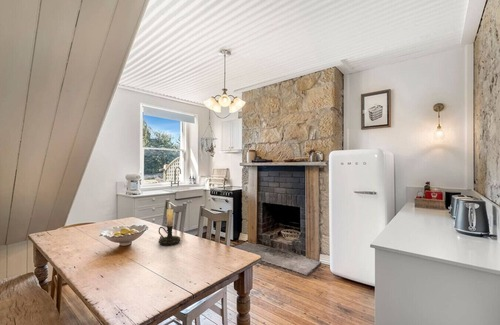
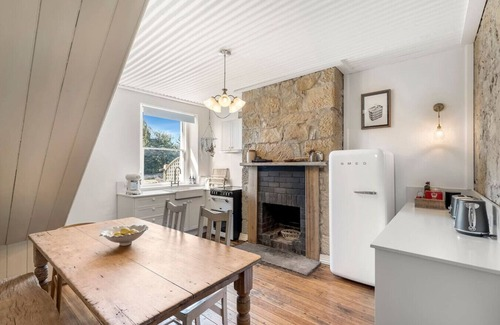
- candle holder (167, 222)
